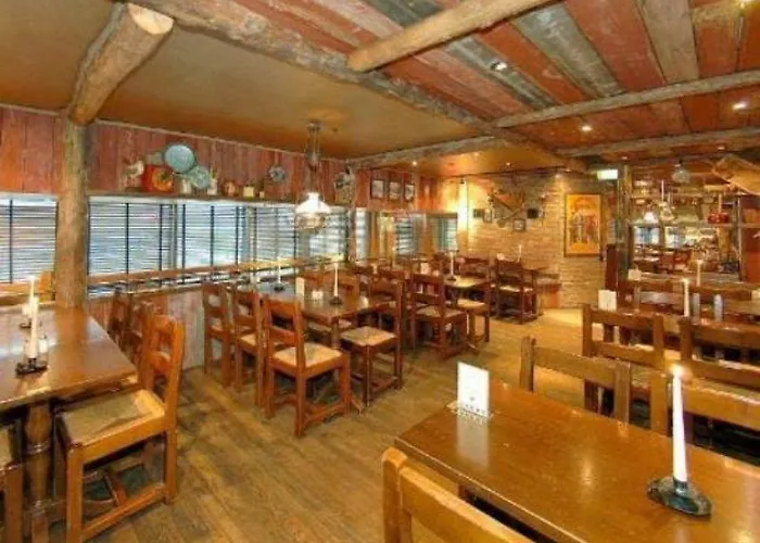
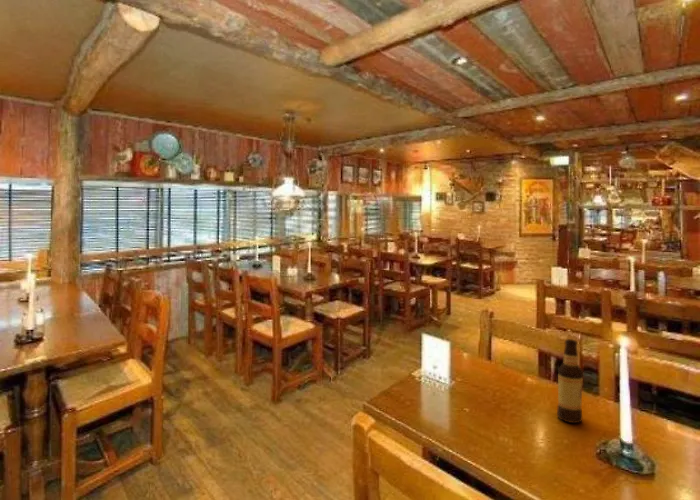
+ bottle (570, 379)
